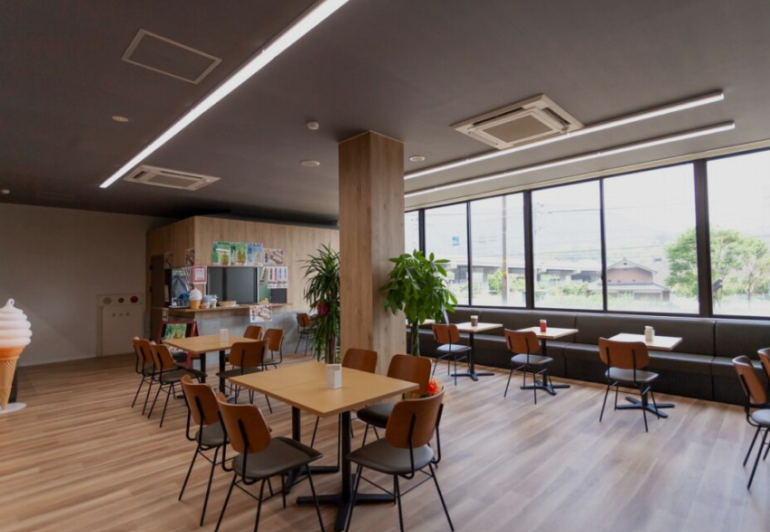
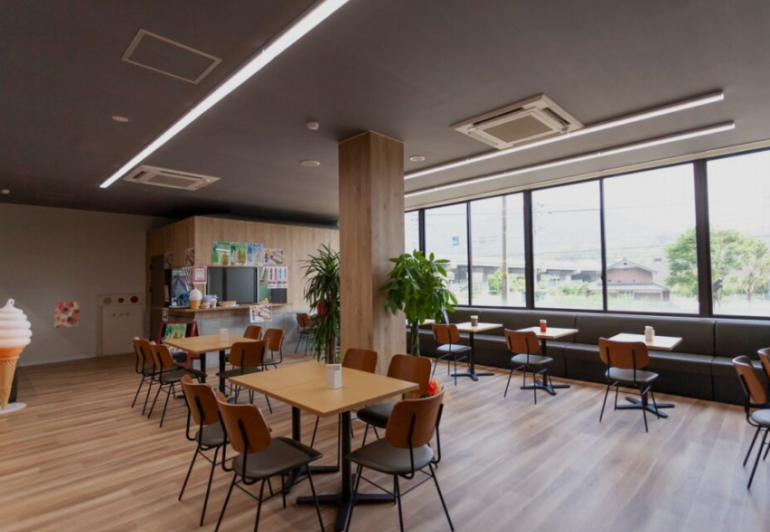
+ wall art (66, 314)
